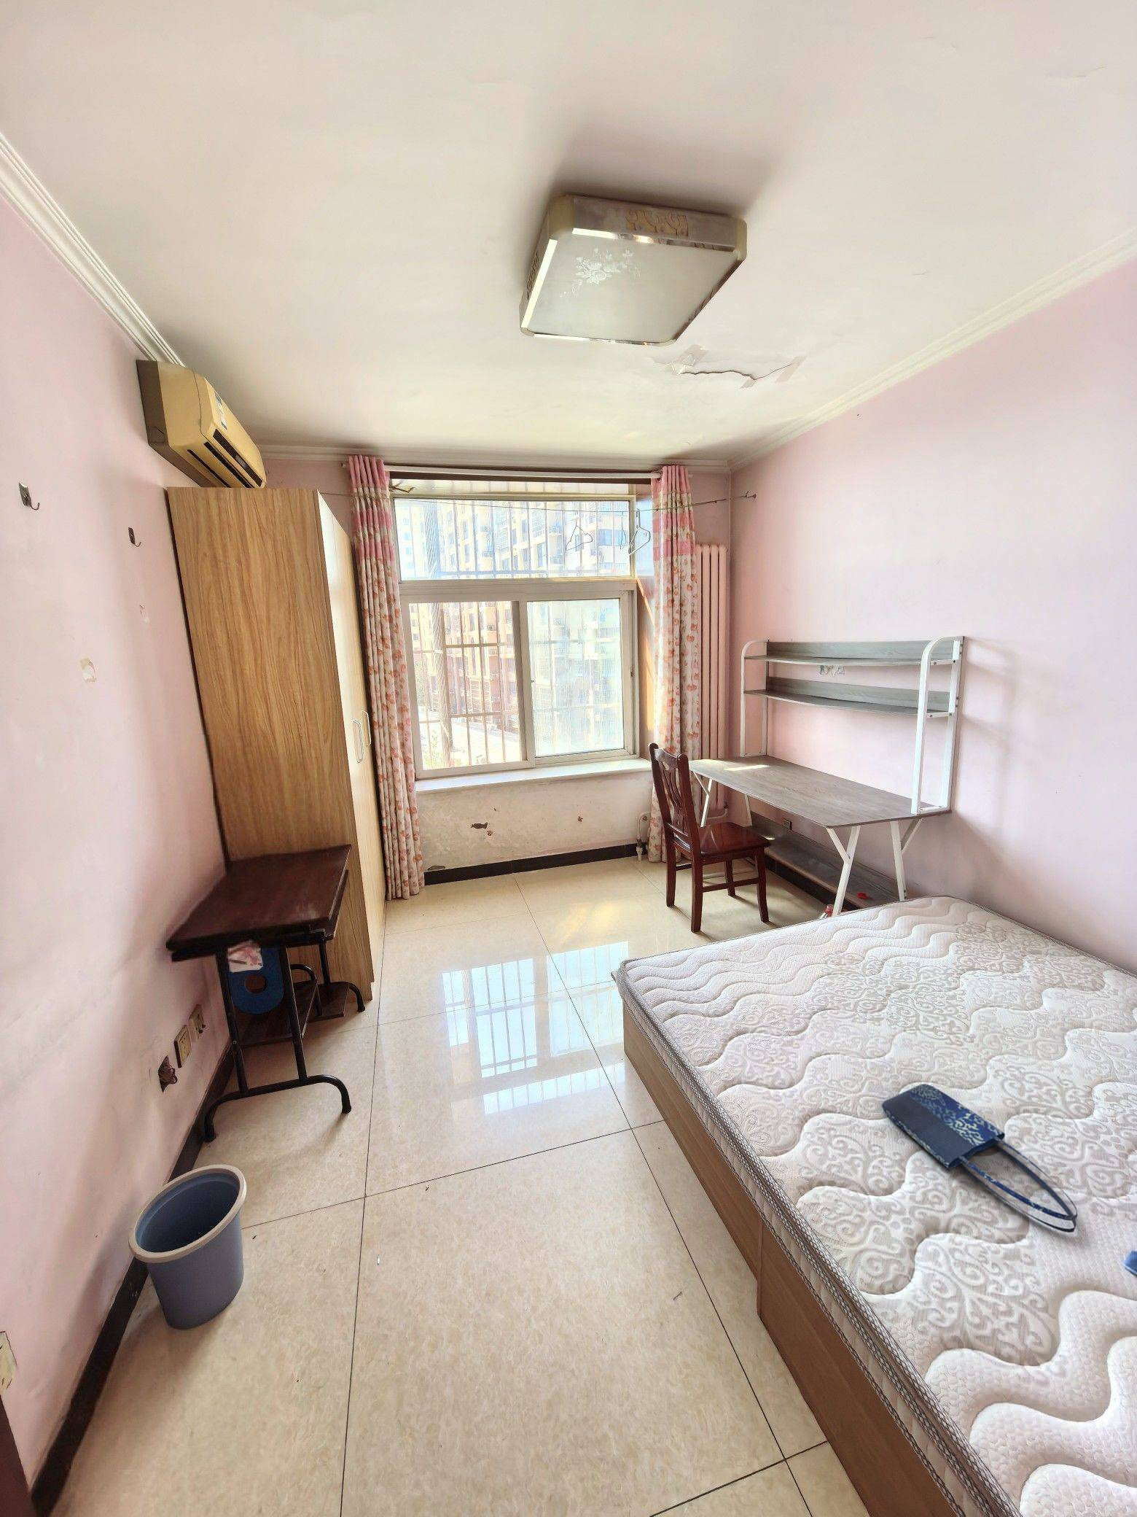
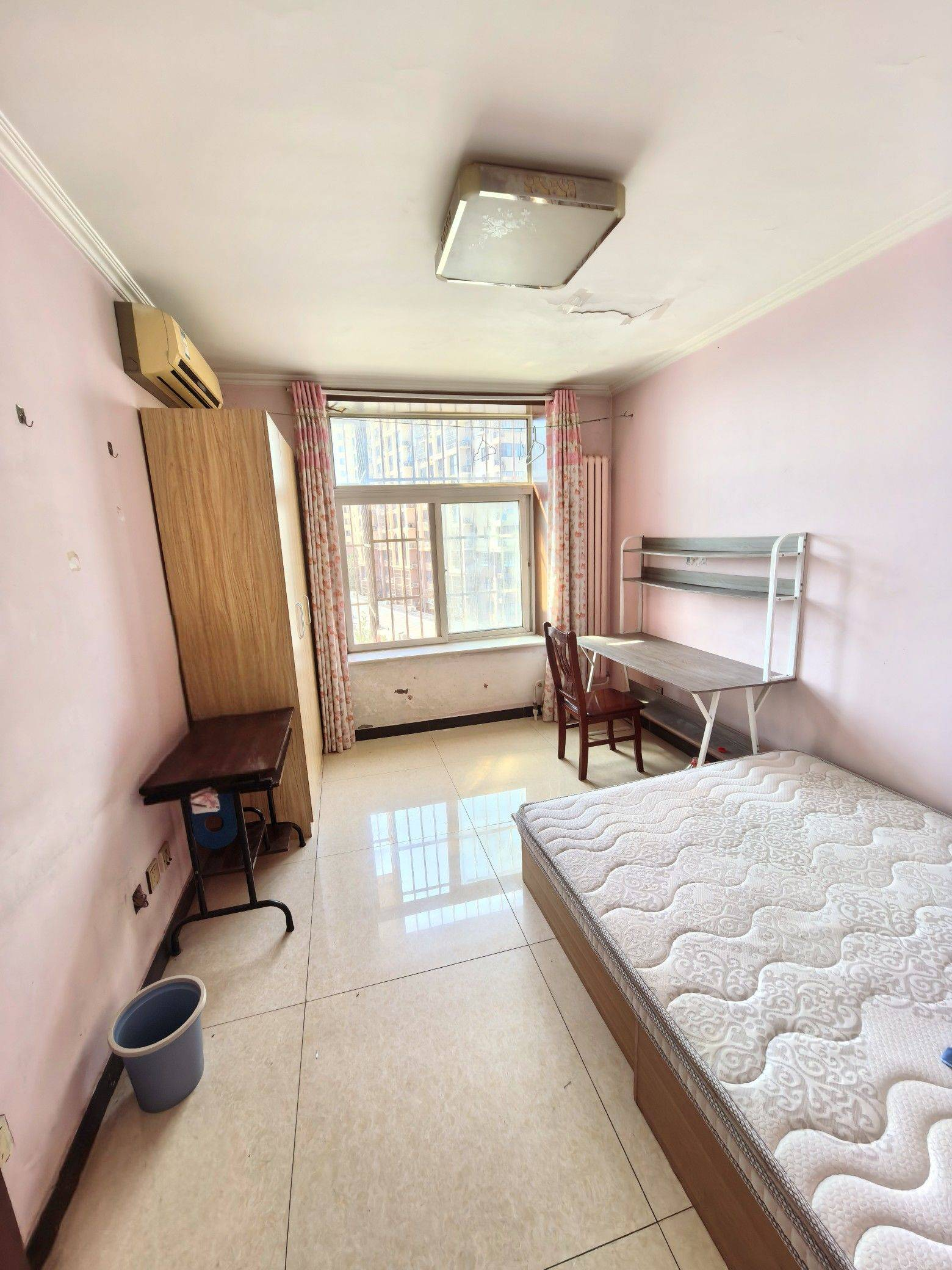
- shopping bag (977, 1148)
